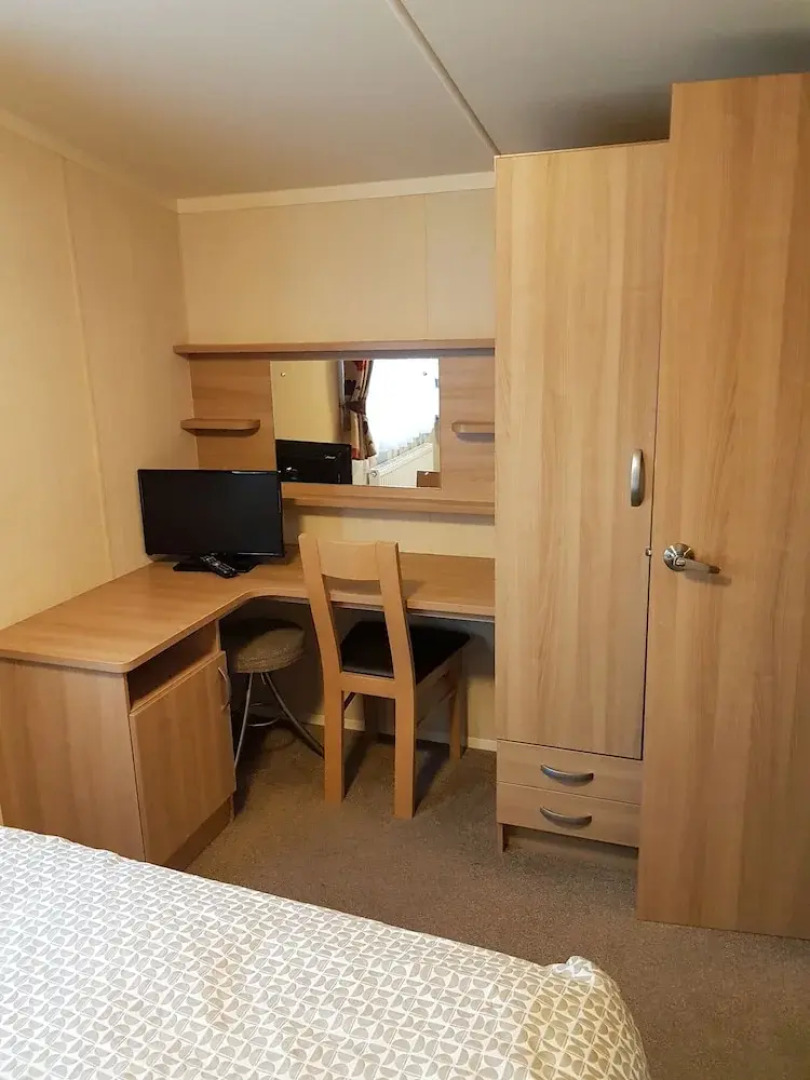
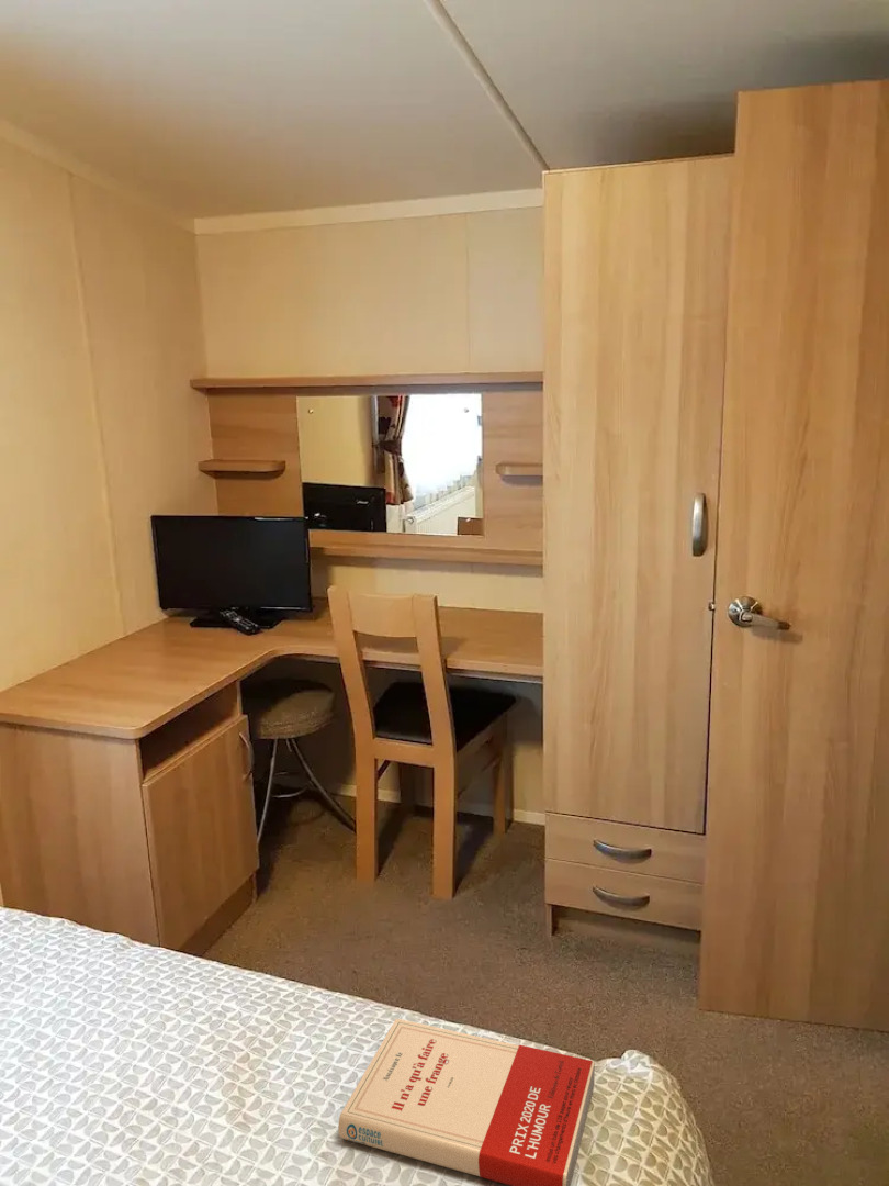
+ book (471, 1100)
